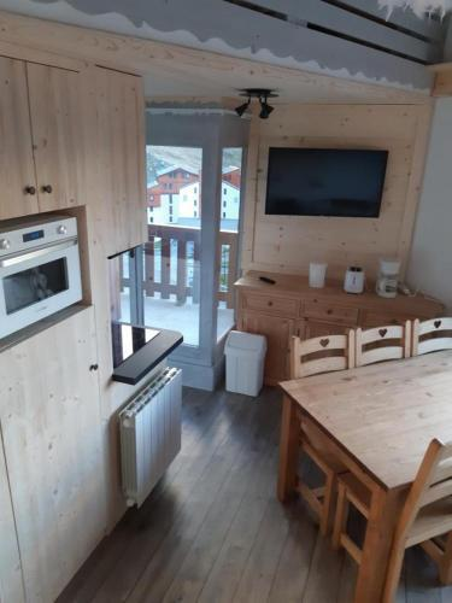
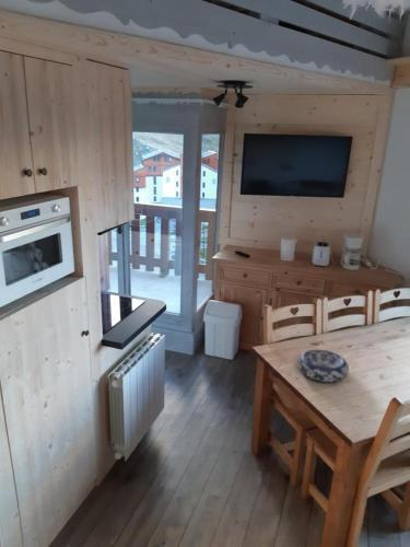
+ decorative bowl (323, 365)
